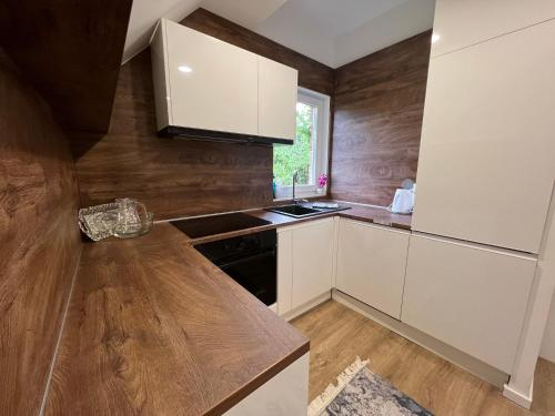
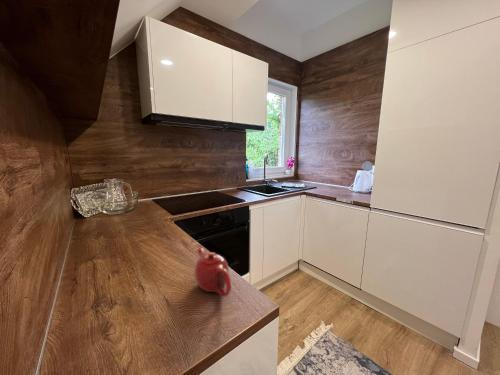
+ teapot (212, 269)
